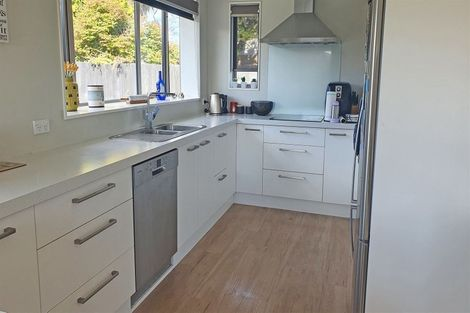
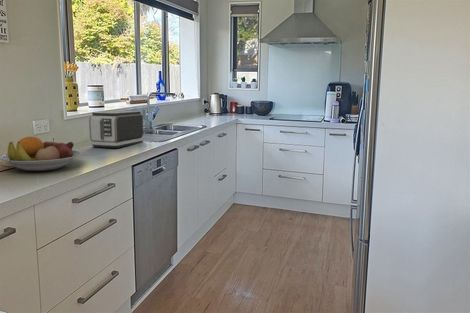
+ toaster (116, 128)
+ fruit bowl (41, 151)
